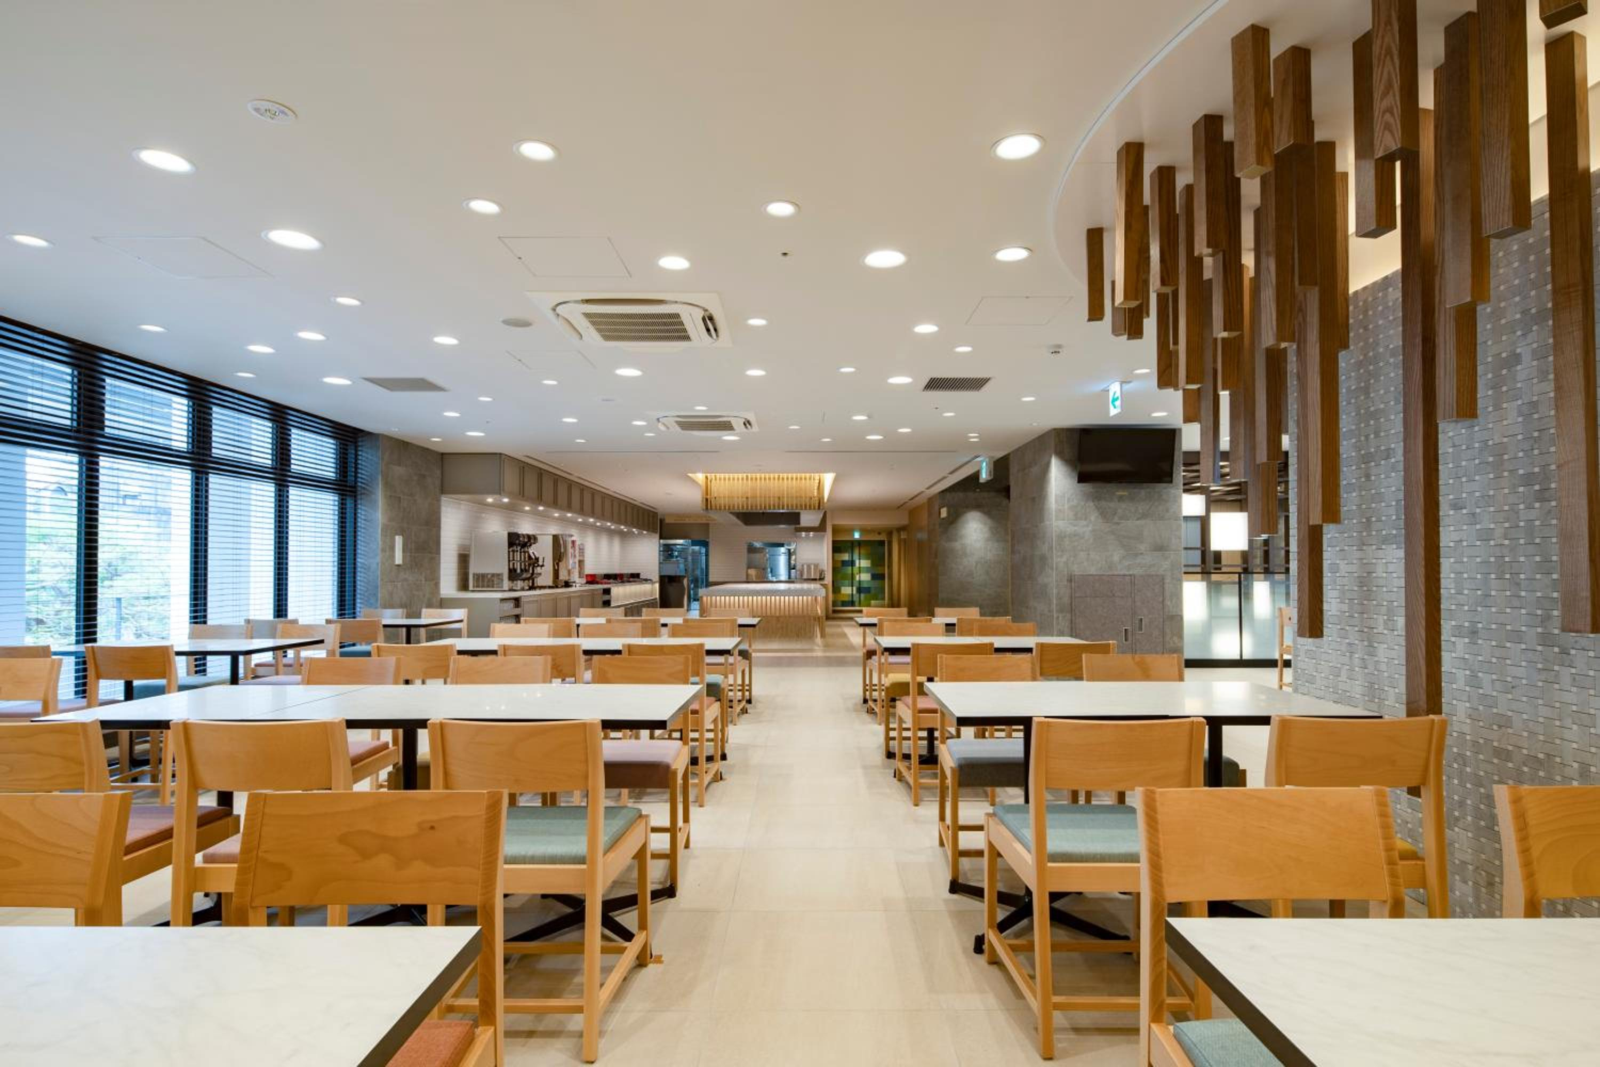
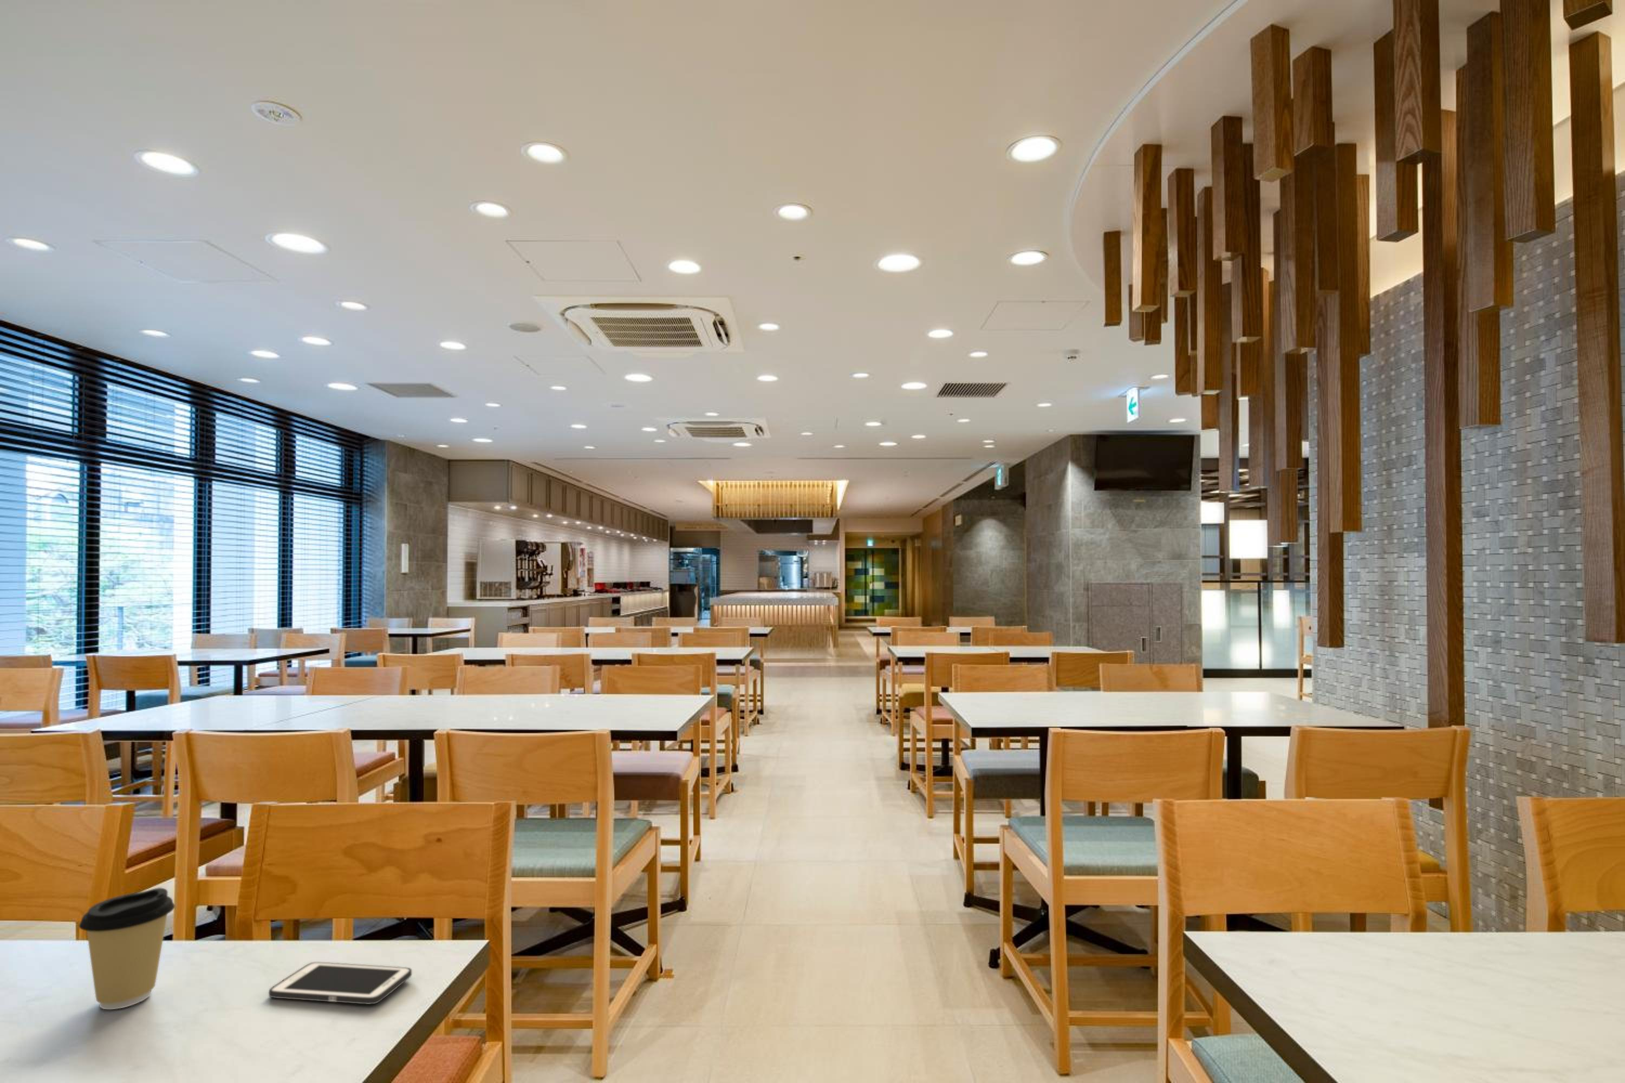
+ cell phone (342, 983)
+ coffee cup (127, 948)
